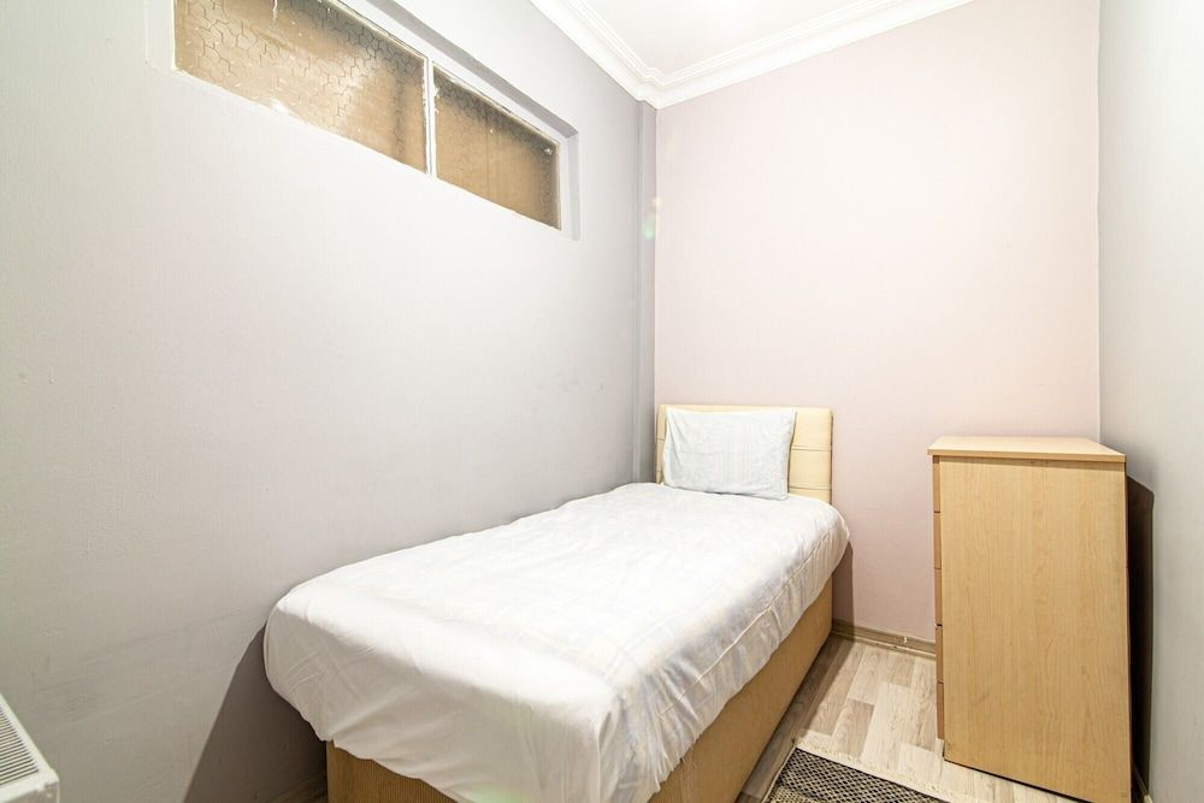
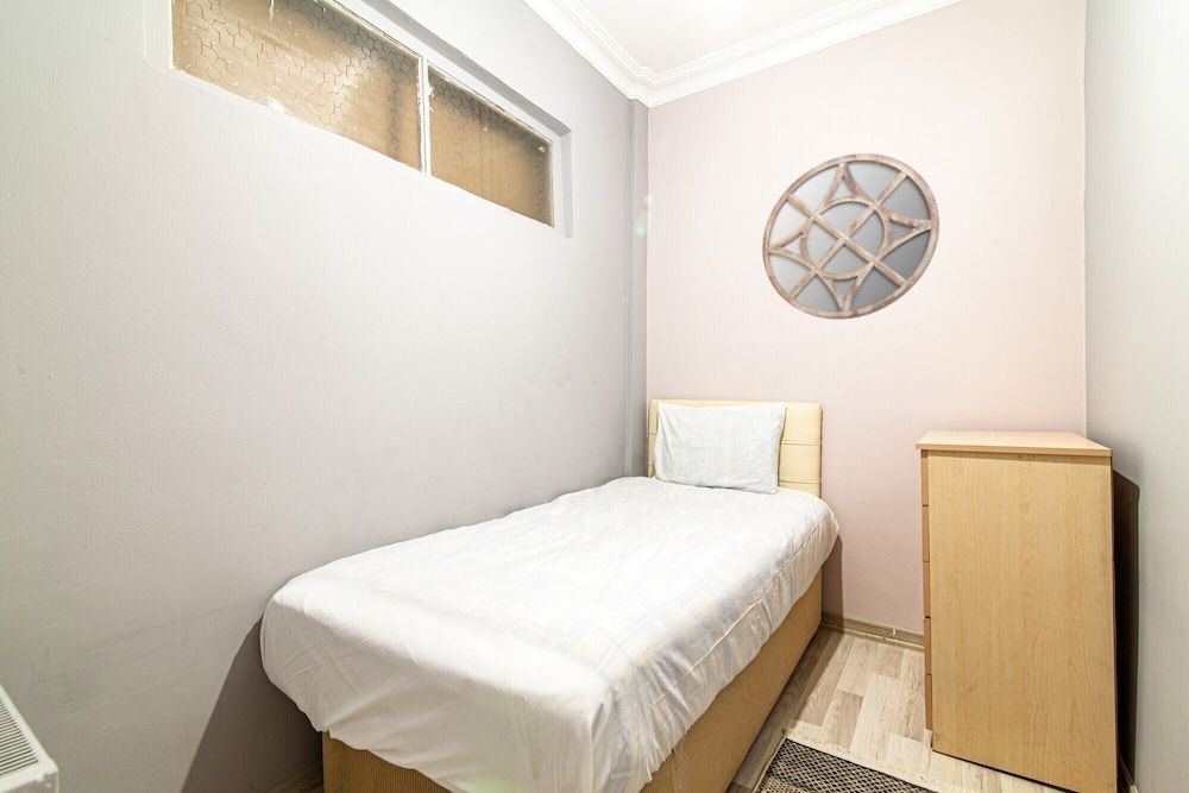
+ mirror (843, 238)
